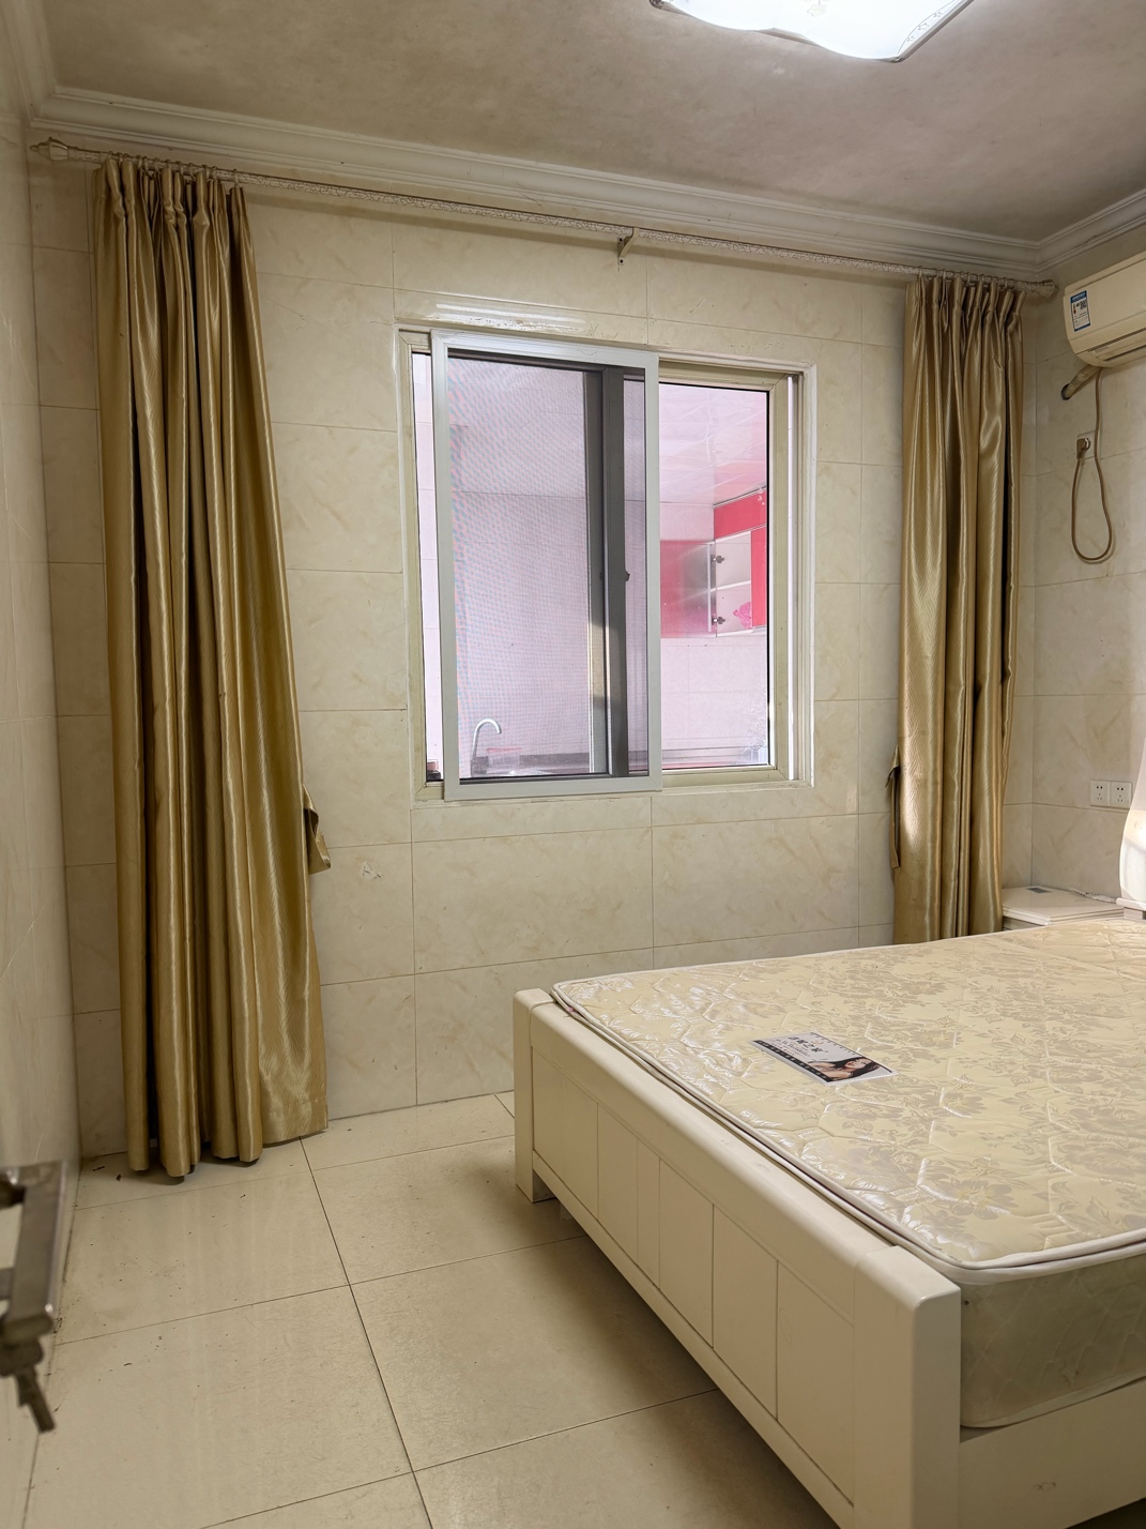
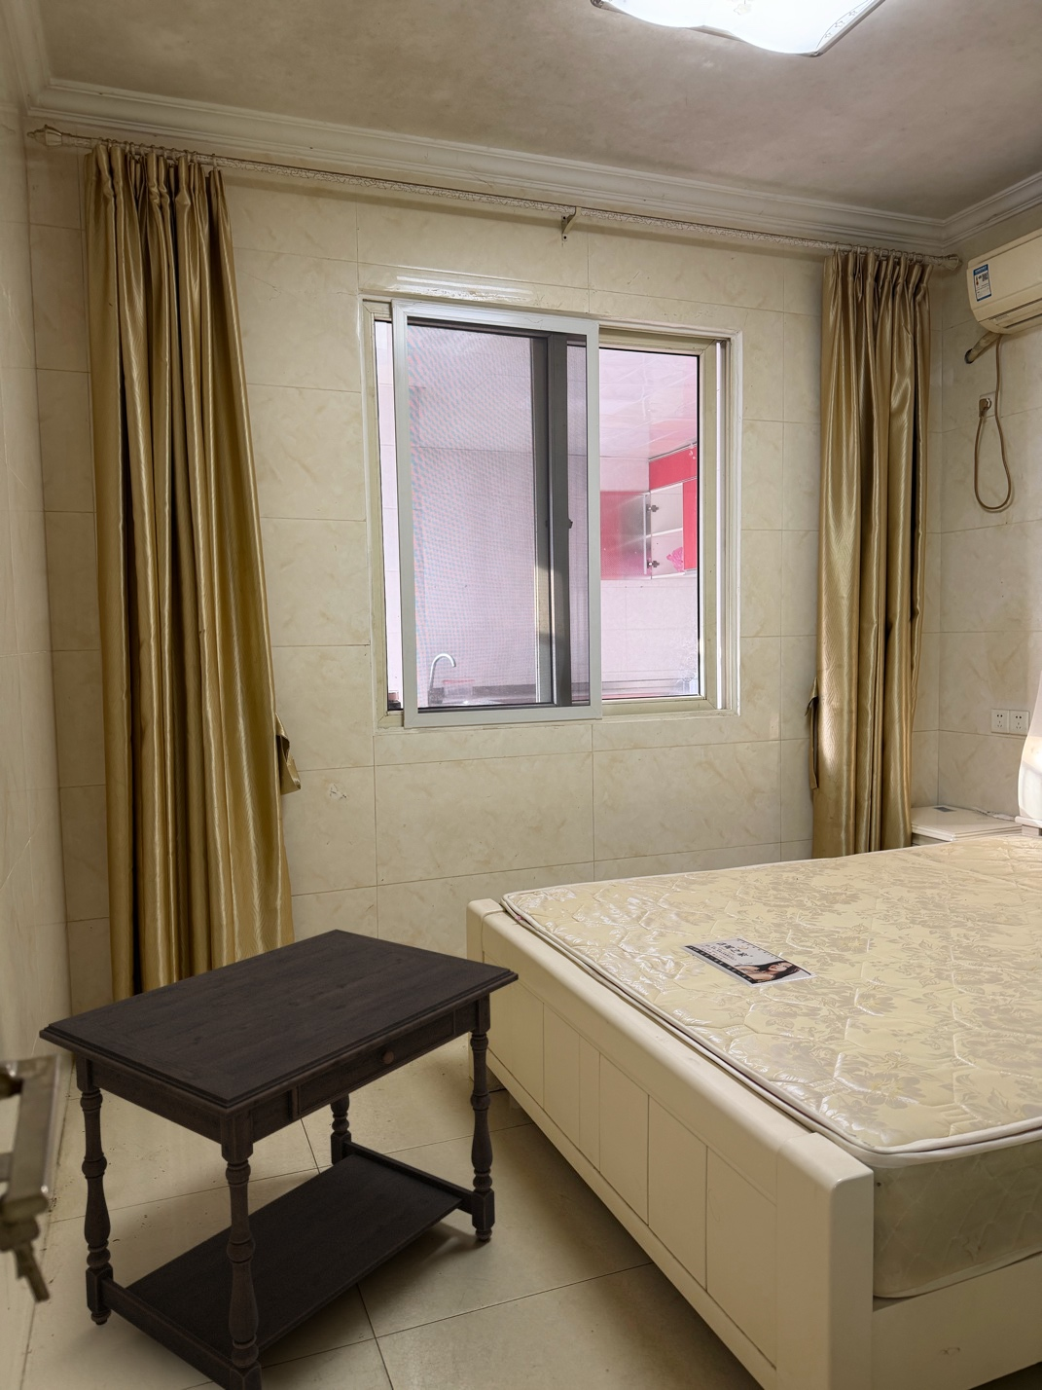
+ side table (291, 1123)
